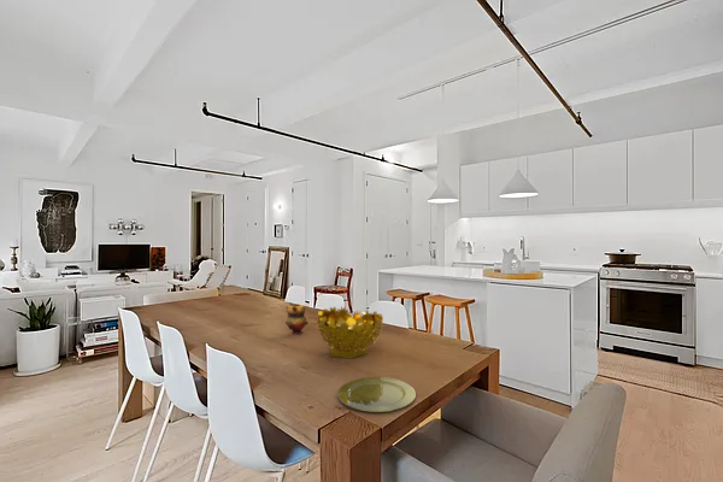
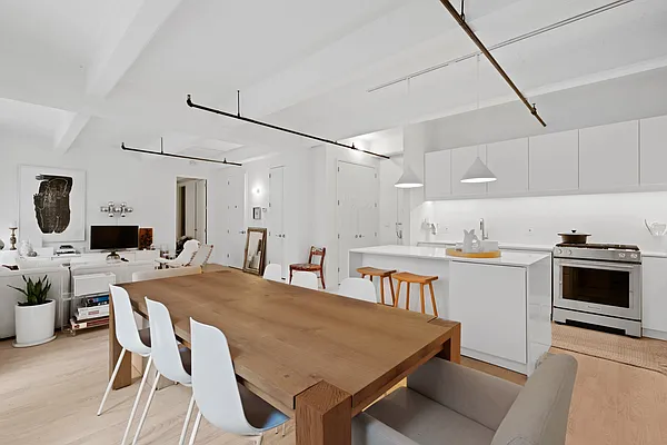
- teapot (296, 316)
- decorative bowl (349, 331)
- plate (376, 393)
